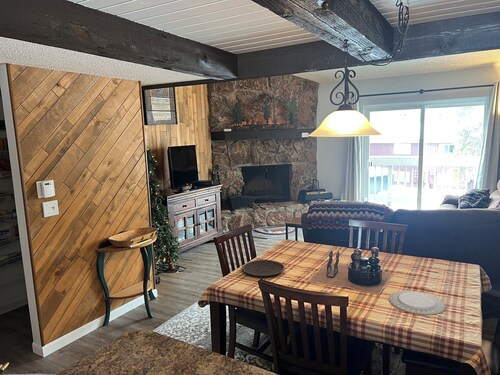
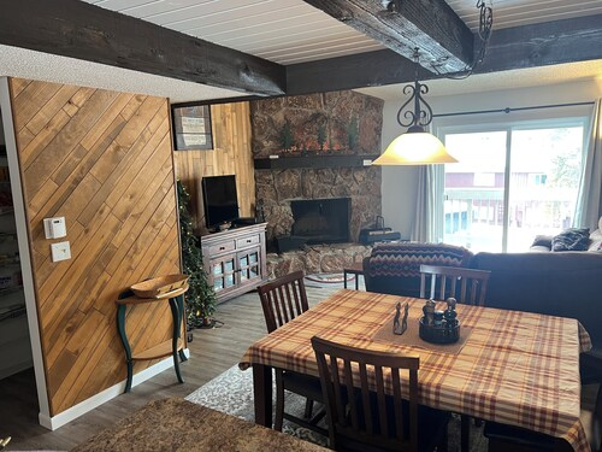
- chinaware (416, 300)
- plate (263, 268)
